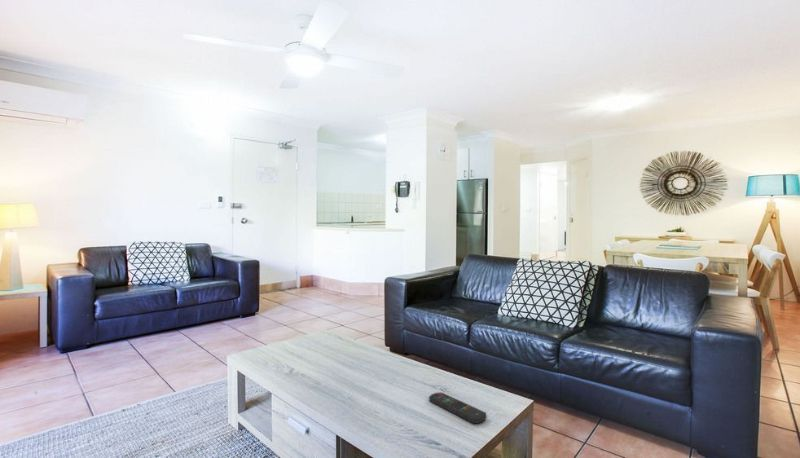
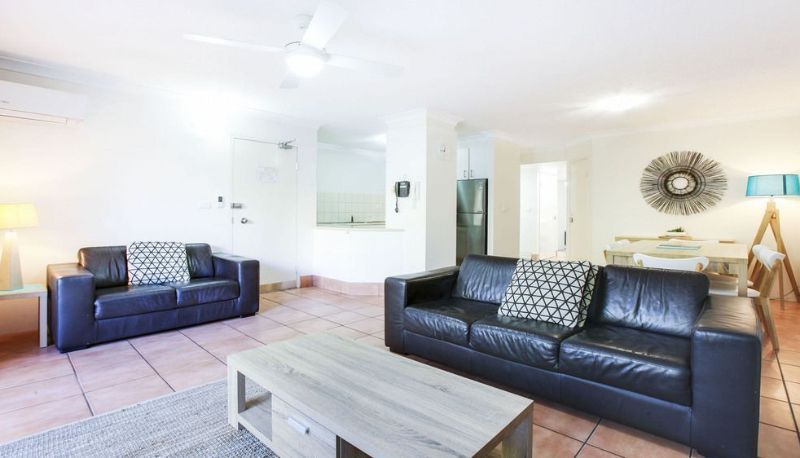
- remote control (456, 406)
